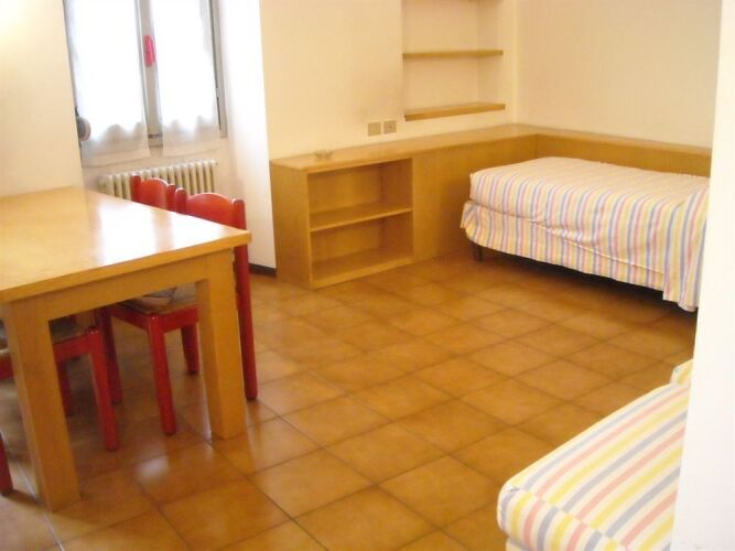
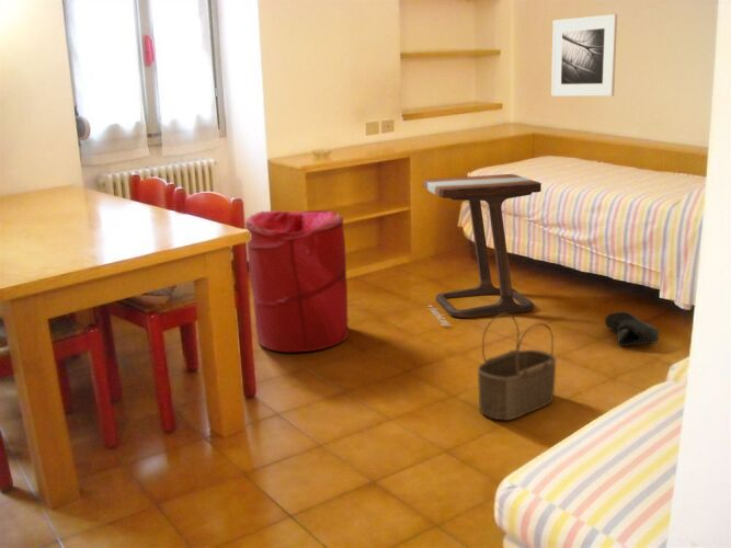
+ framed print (582, 57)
+ wicker basket (516, 362)
+ sneaker (623, 328)
+ laundry hamper (298, 277)
+ side table (477, 244)
